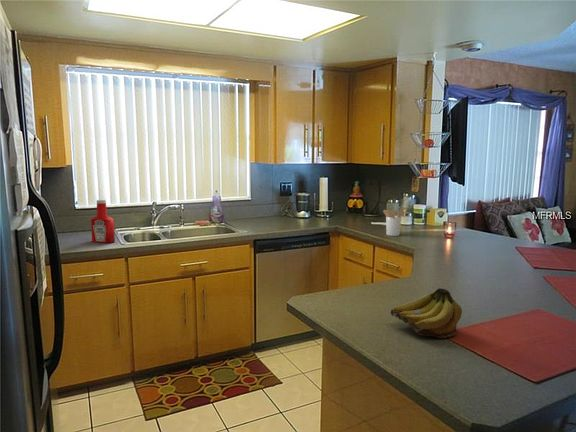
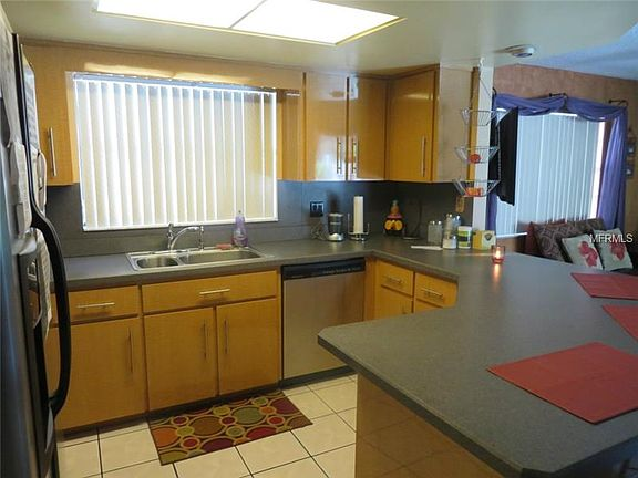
- utensil holder (391, 221)
- fruit (425, 309)
- soap bottle (102, 221)
